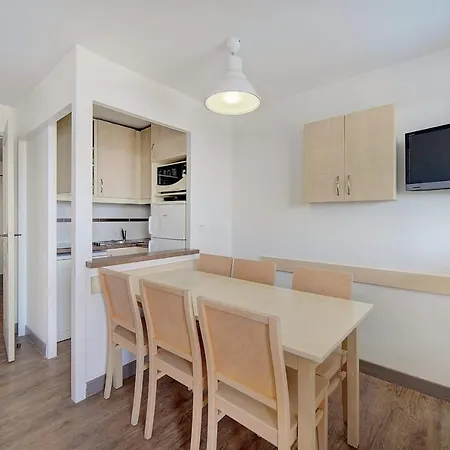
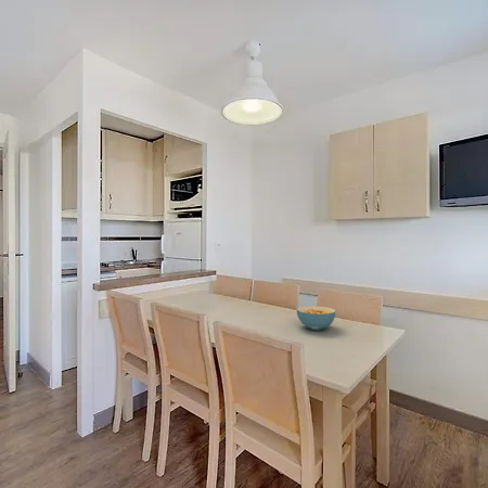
+ cereal bowl (316, 319)
